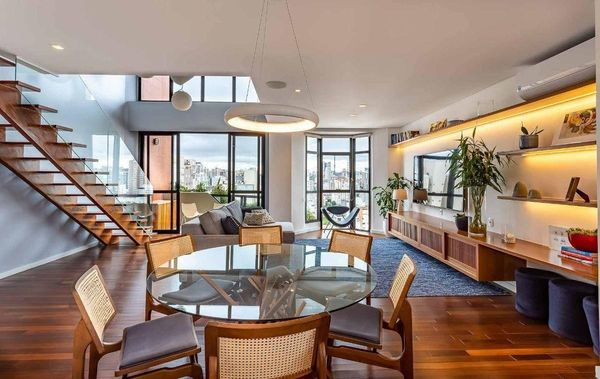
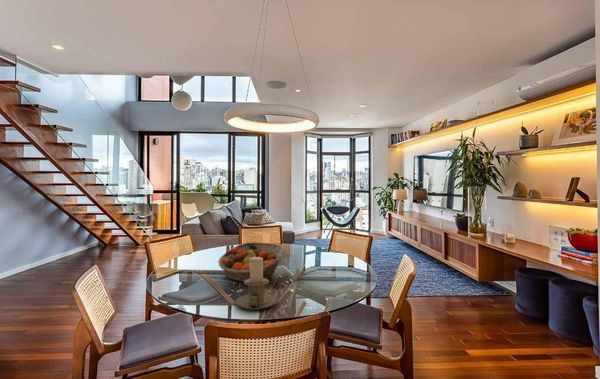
+ fruit basket (249, 261)
+ candle holder (256, 280)
